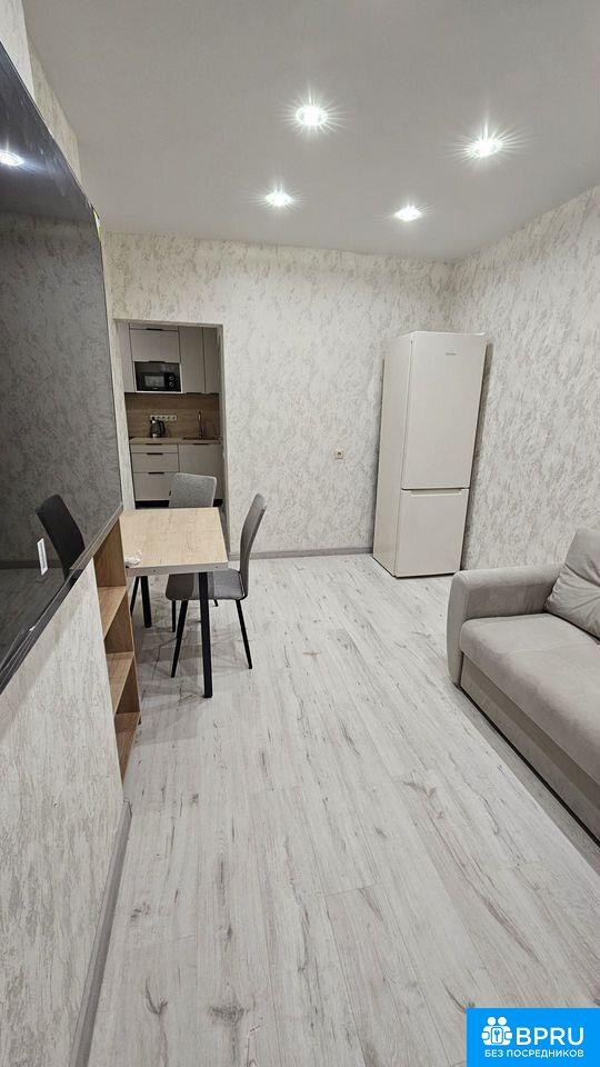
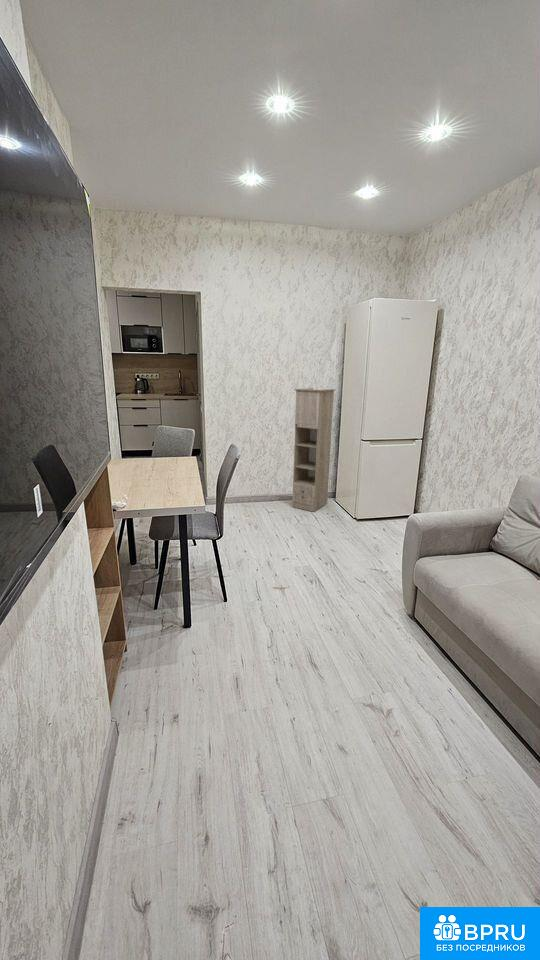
+ storage cabinet (312, 449)
